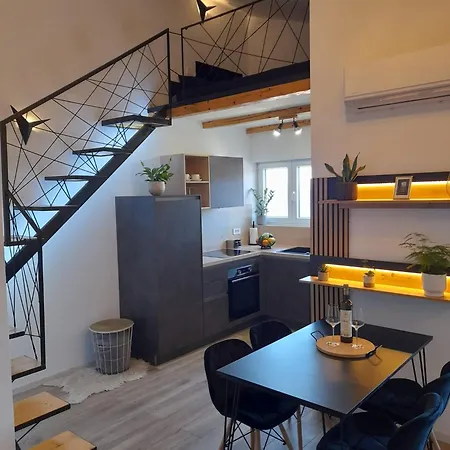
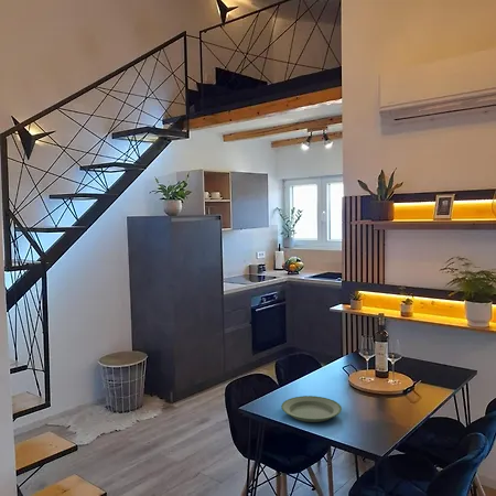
+ plate (311, 410)
